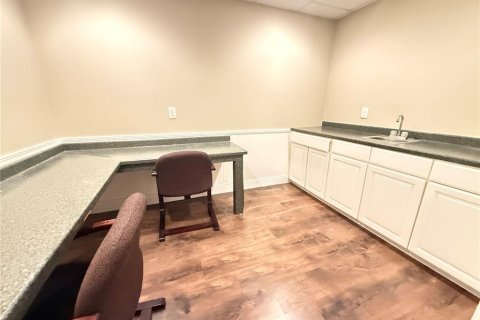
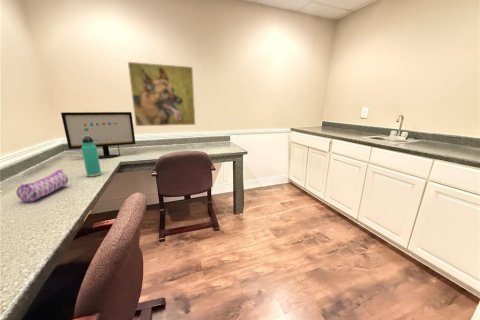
+ computer monitor (102, 135)
+ pencil case (44, 184)
+ thermos bottle (90, 155)
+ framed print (164, 96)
